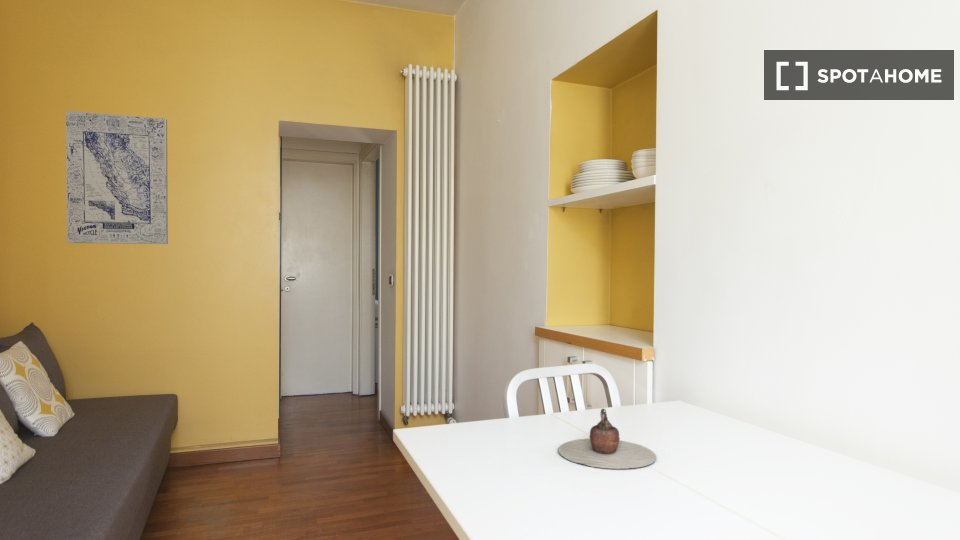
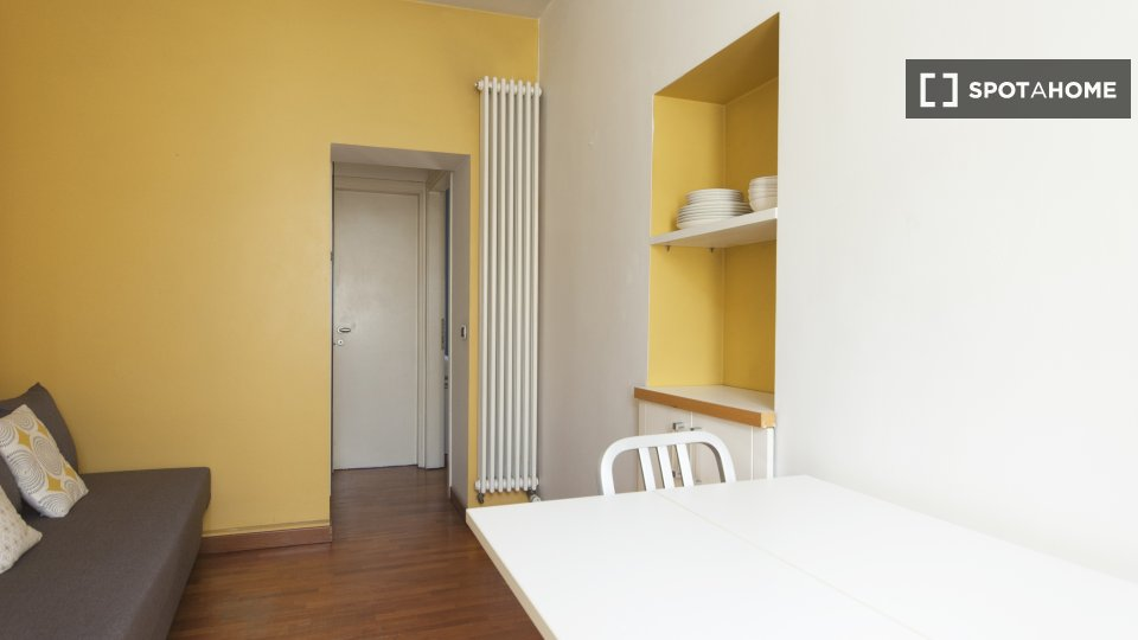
- wall art (118, 179)
- teapot (606, 432)
